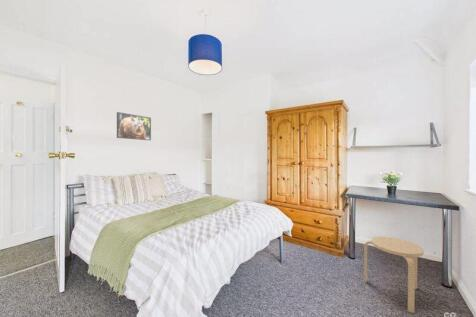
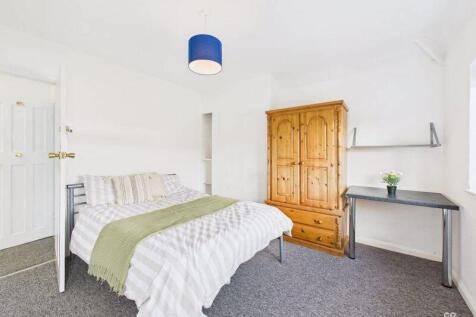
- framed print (134, 127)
- stool (395, 254)
